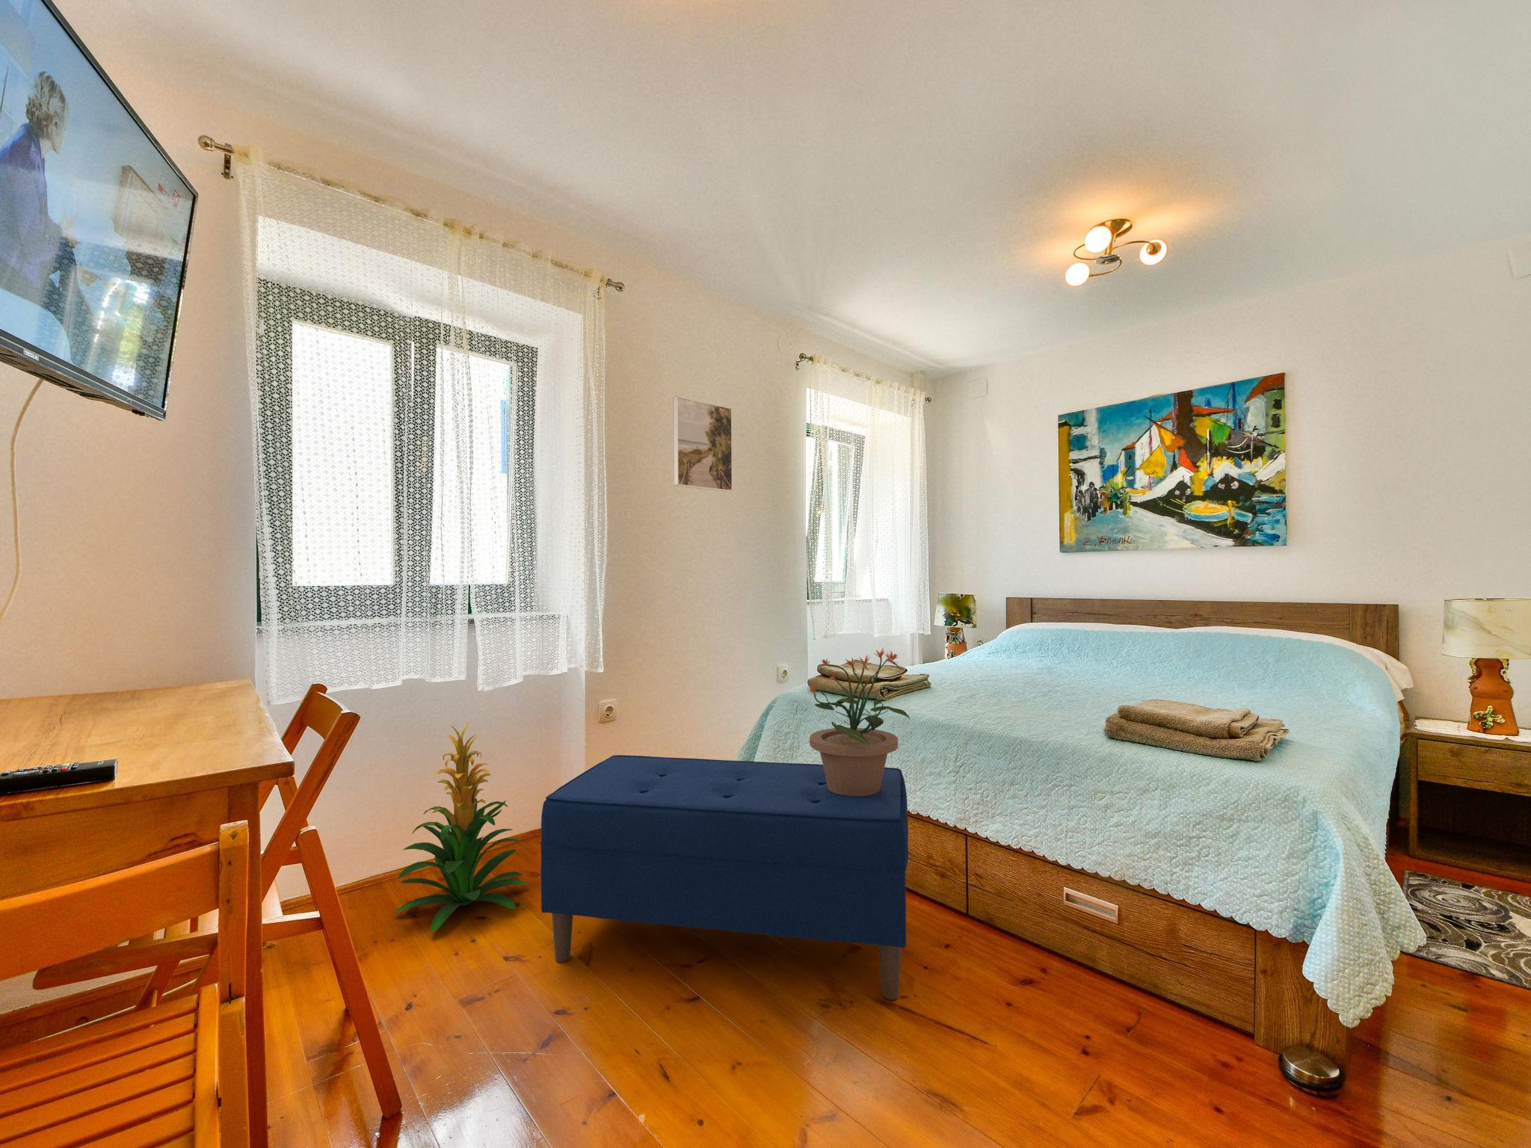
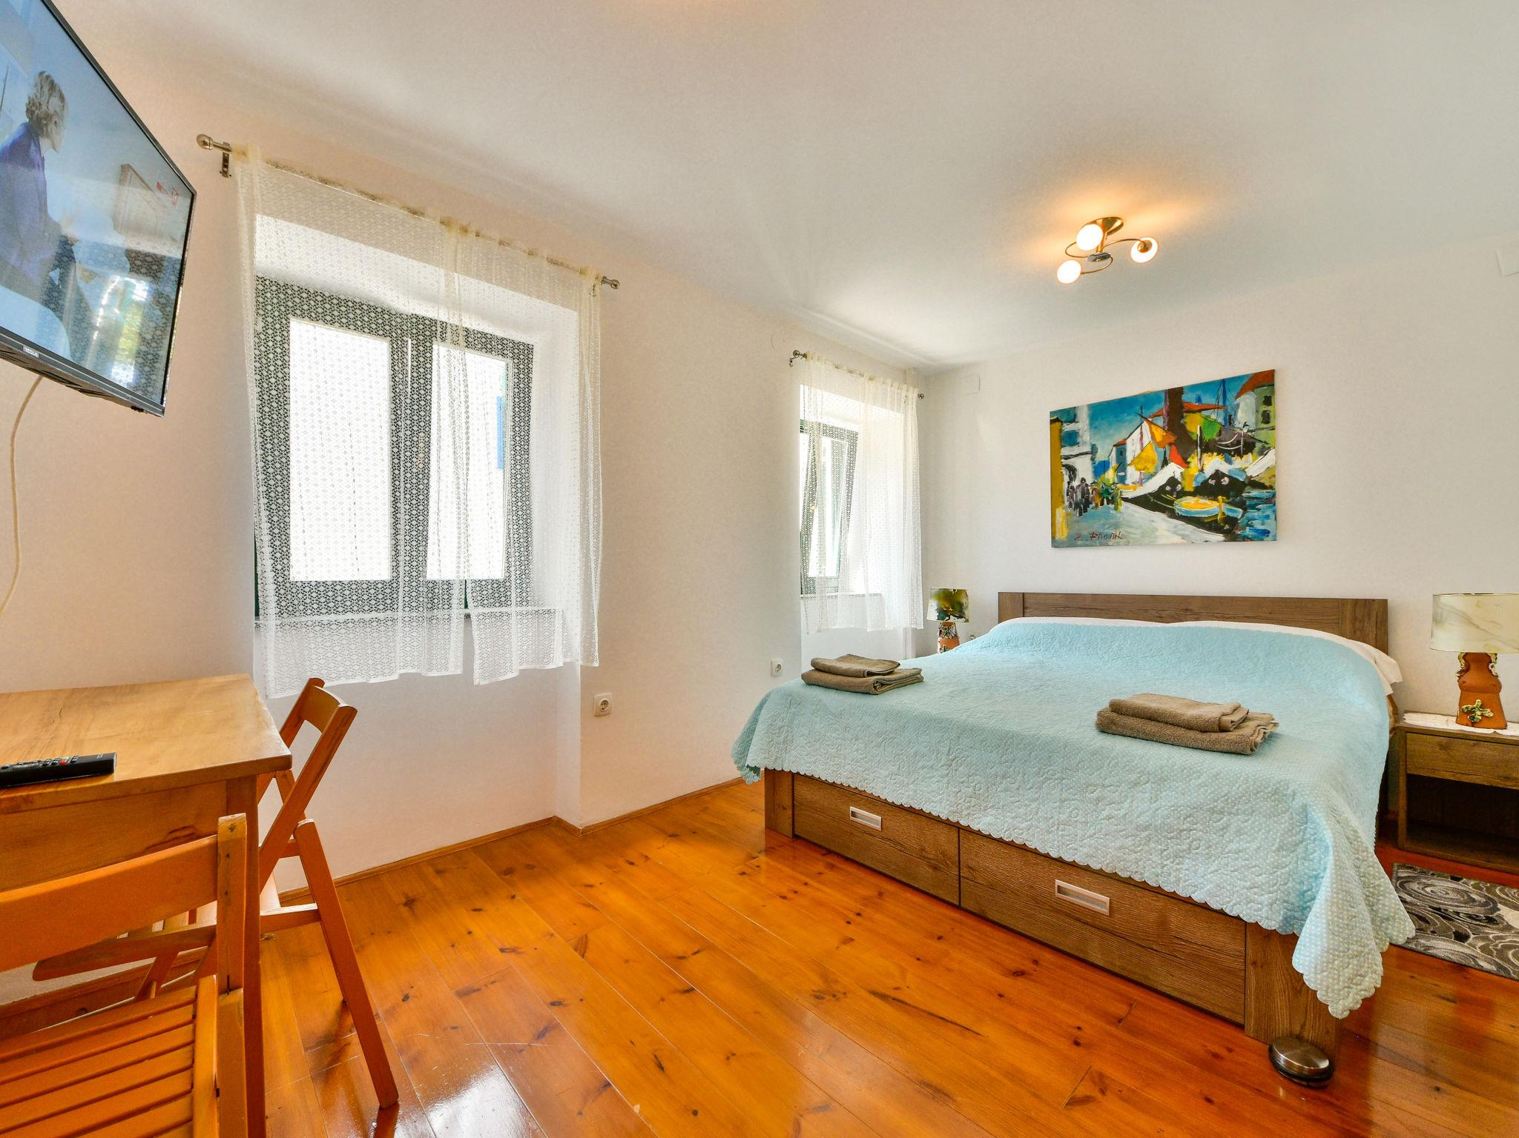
- indoor plant (463, 814)
- bench (734, 860)
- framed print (704, 445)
- potted plant (860, 718)
